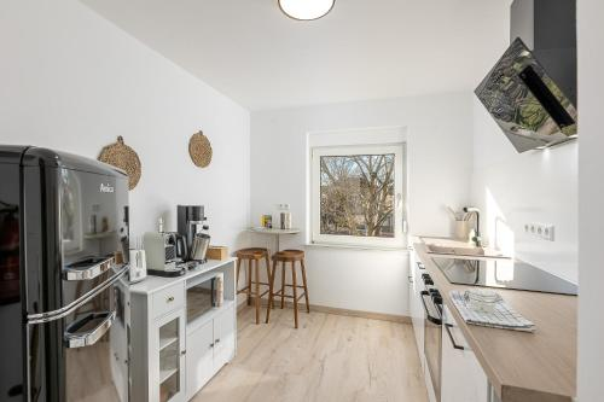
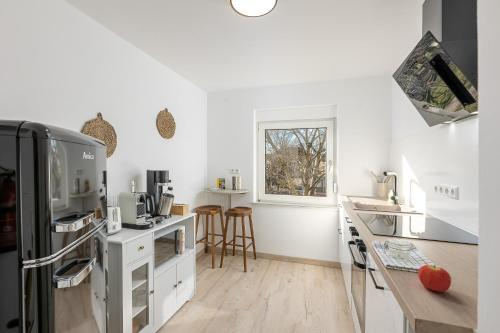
+ fruit (433, 276)
